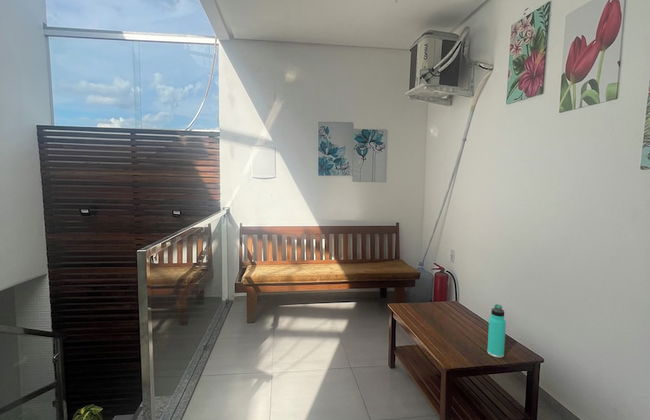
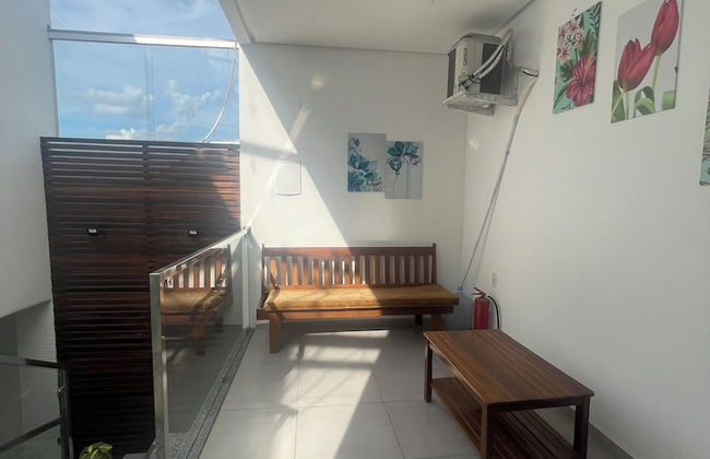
- thermos bottle (496, 330)
